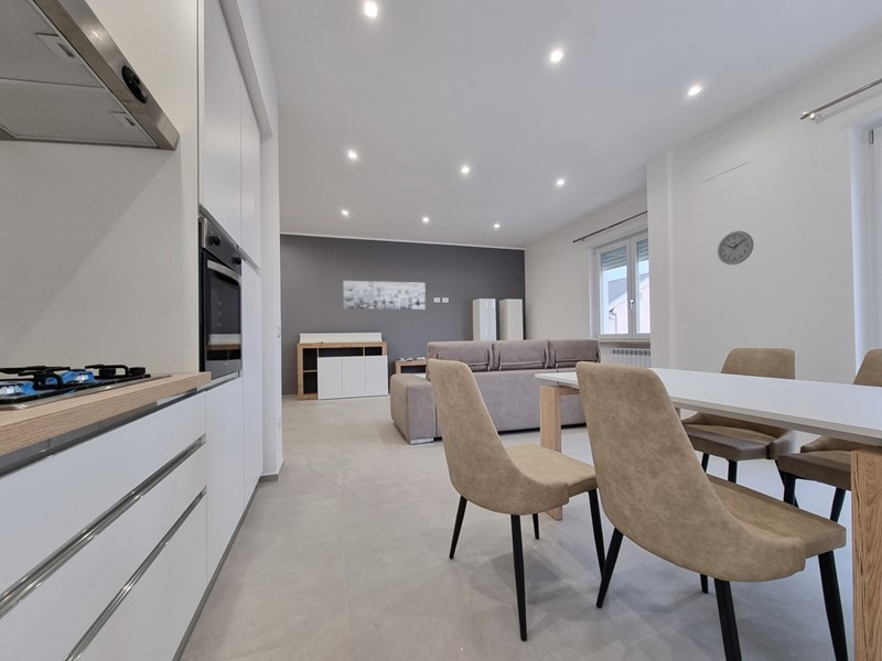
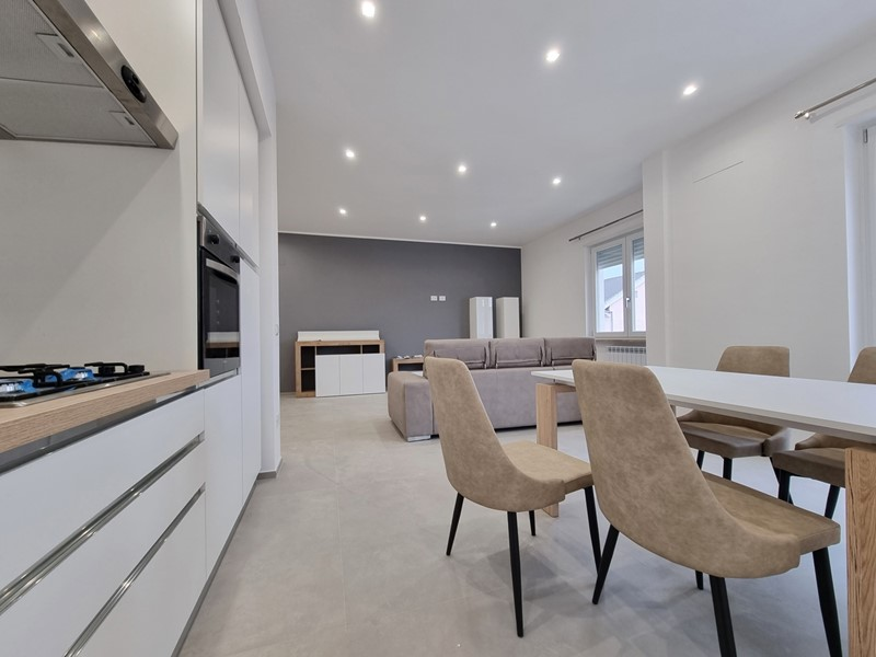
- wall art (385, 295)
- wall clock (734, 248)
